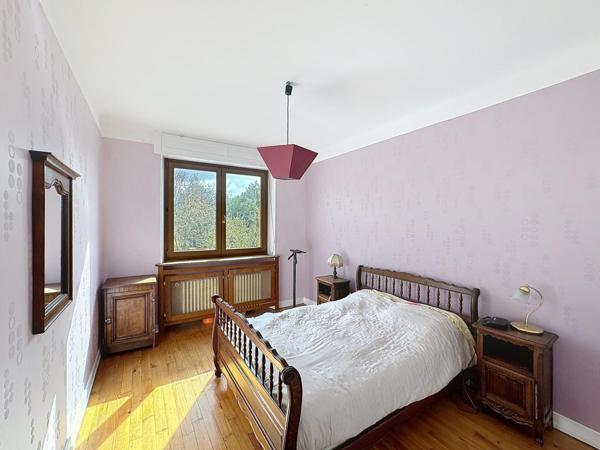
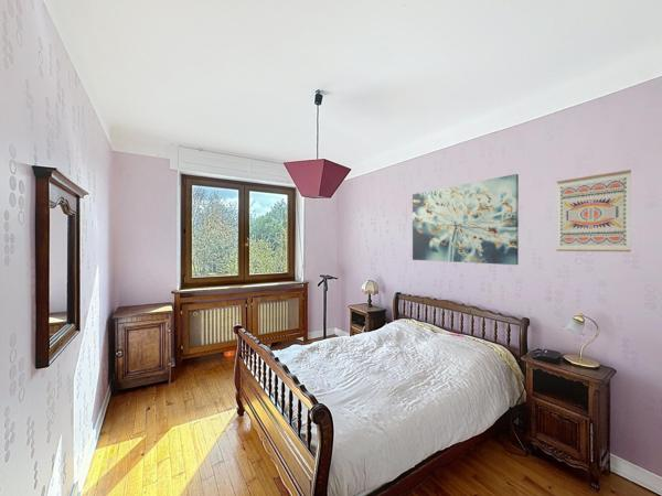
+ wall art (457, 224)
+ wall art (590, 214)
